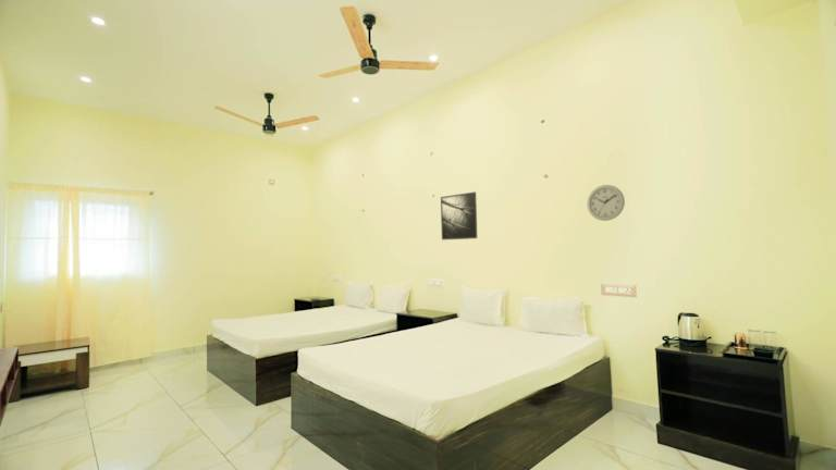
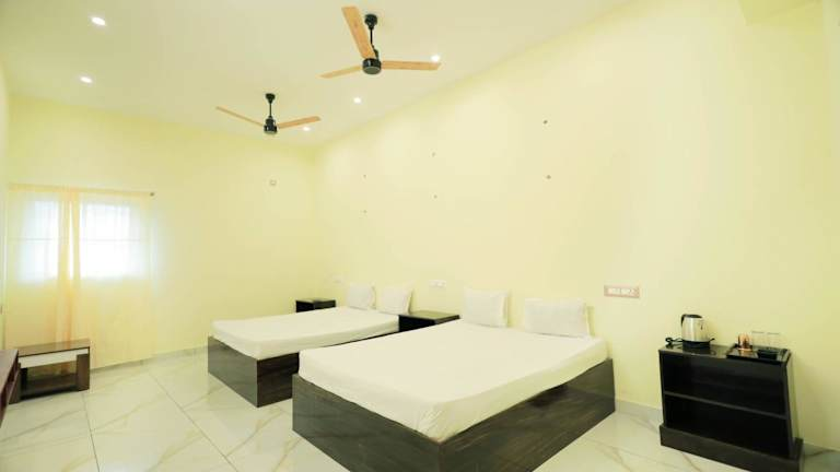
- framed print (457, 217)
- wall clock (604, 202)
